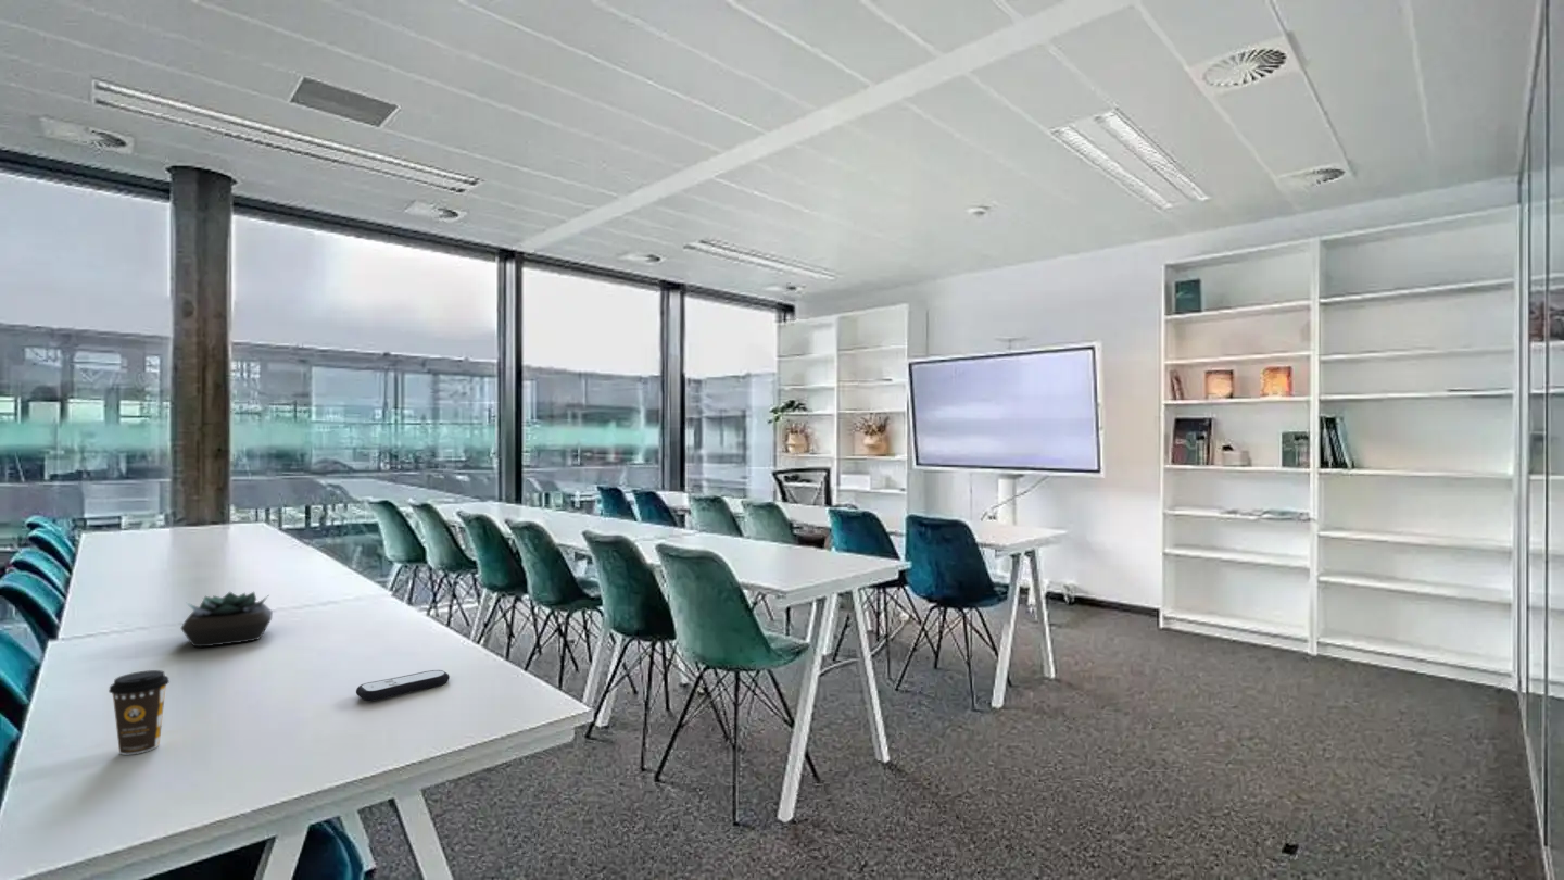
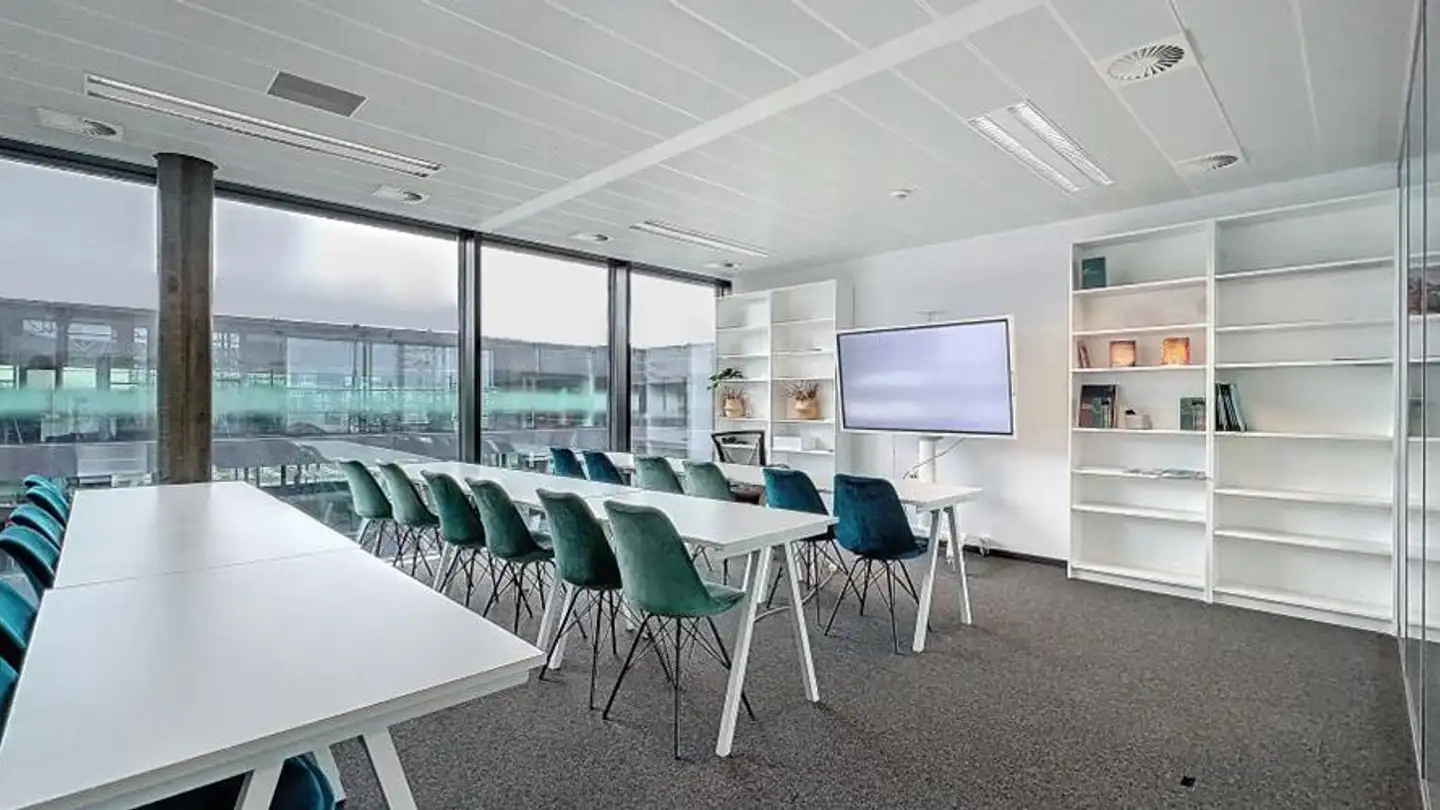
- coffee cup (139, 712)
- remote control (404, 683)
- succulent plant (228, 616)
